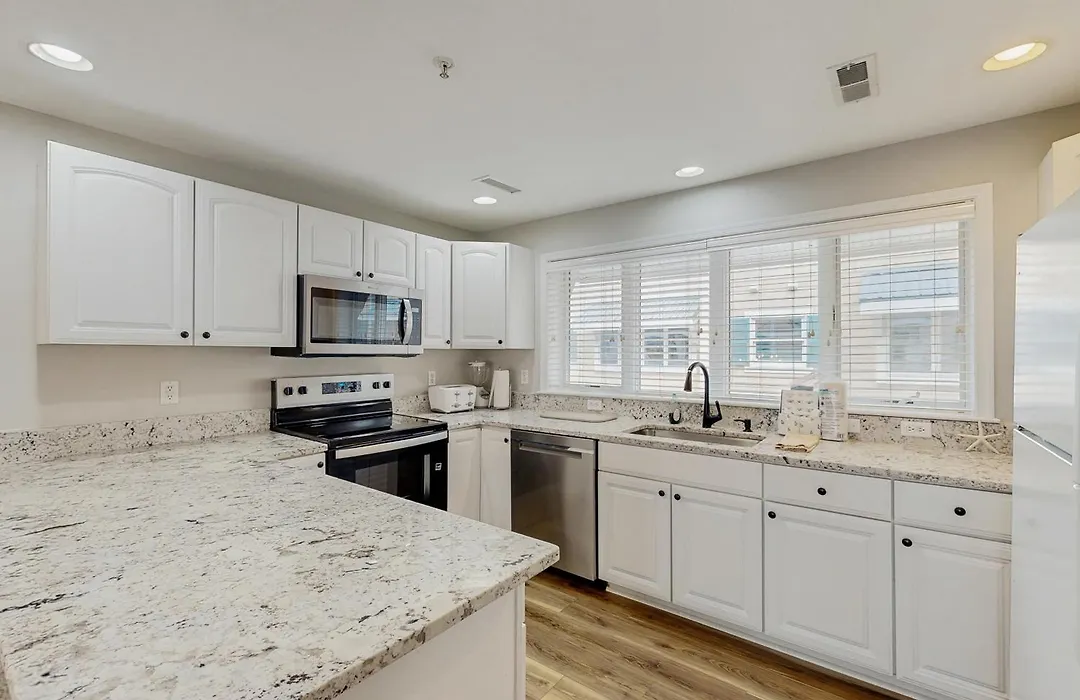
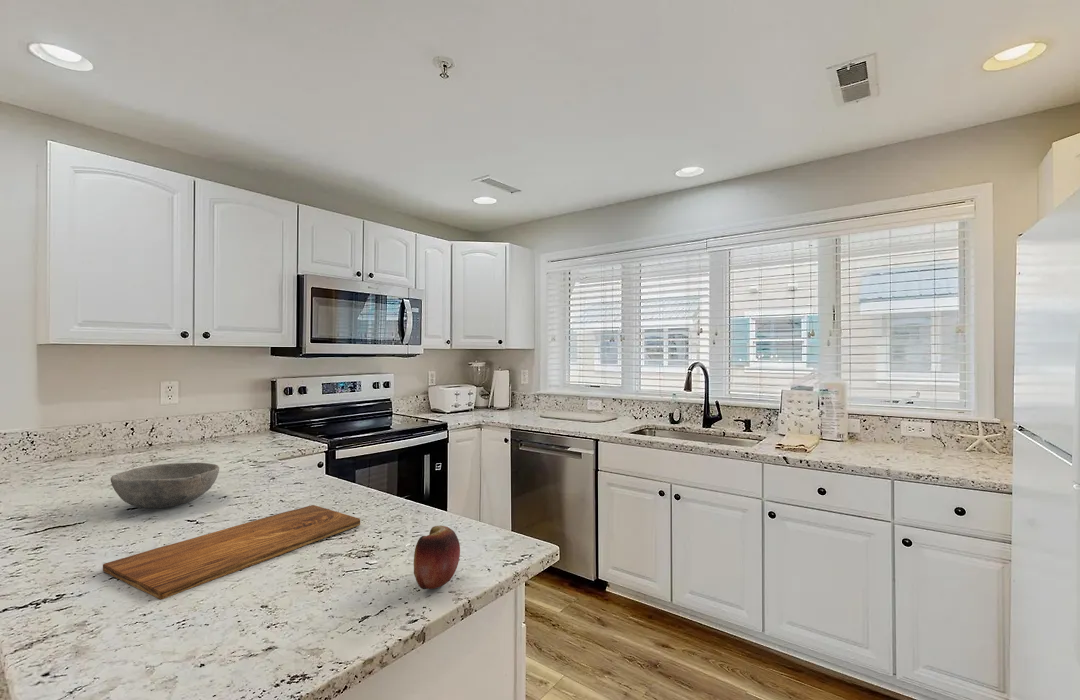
+ cutting board (249, 541)
+ apple (434, 556)
+ bowl (167, 486)
